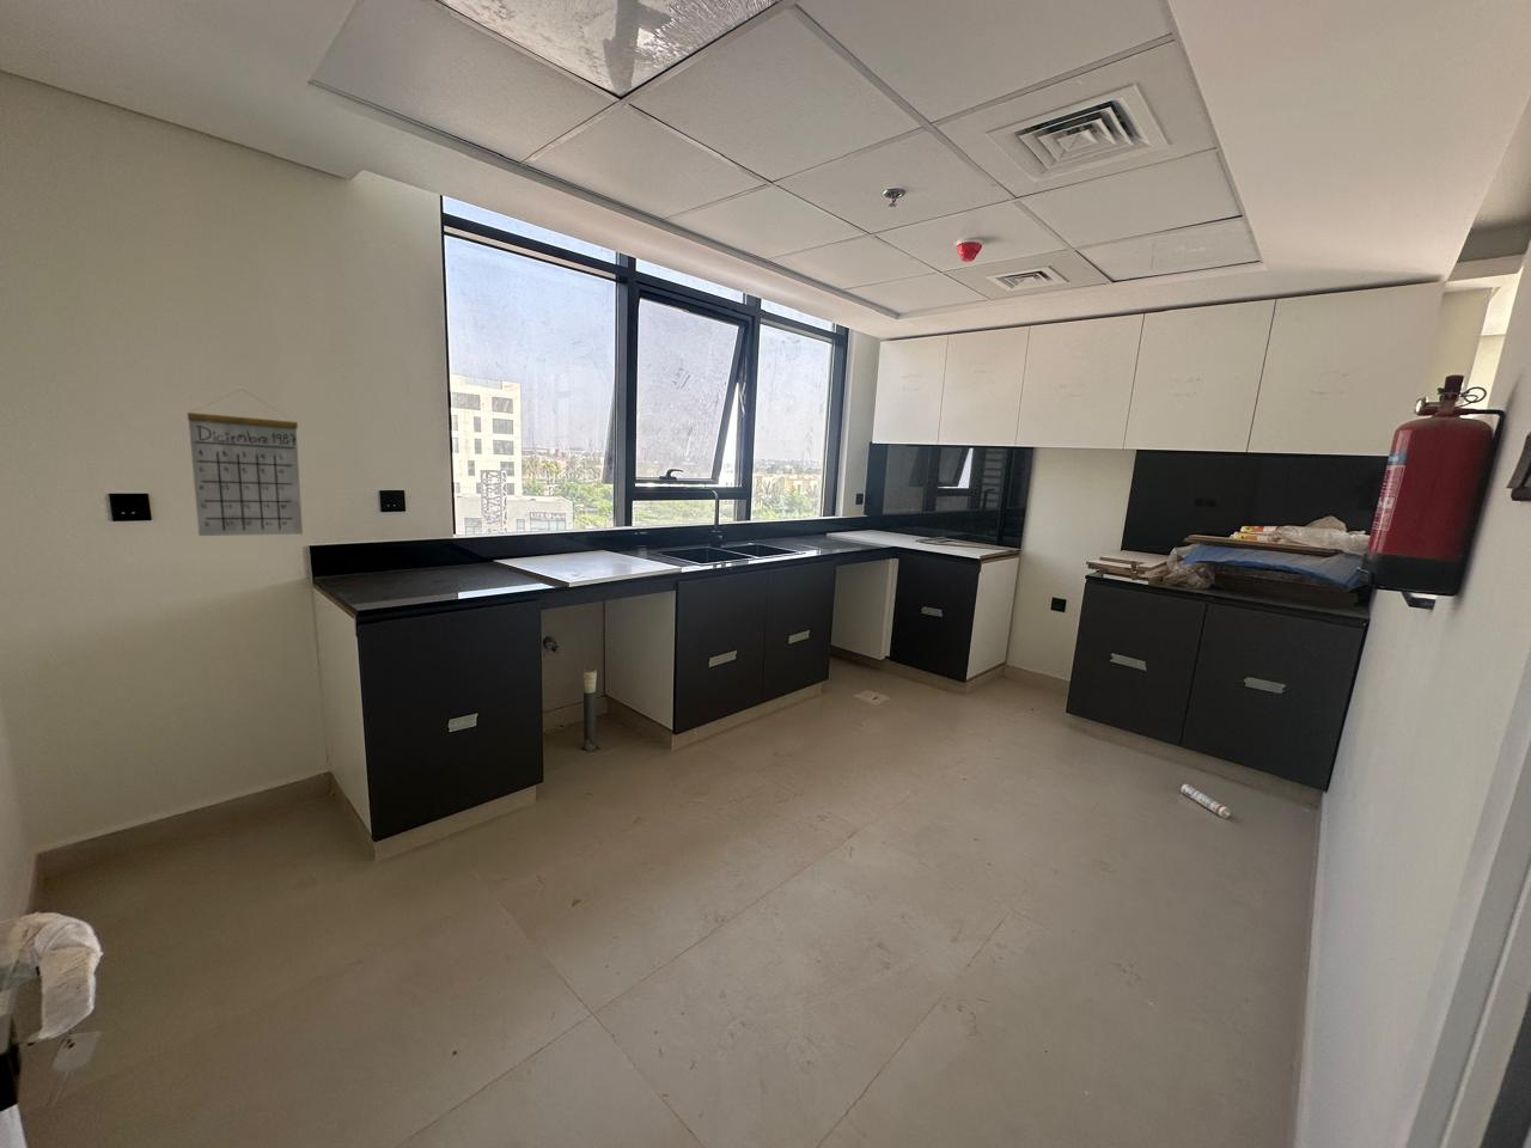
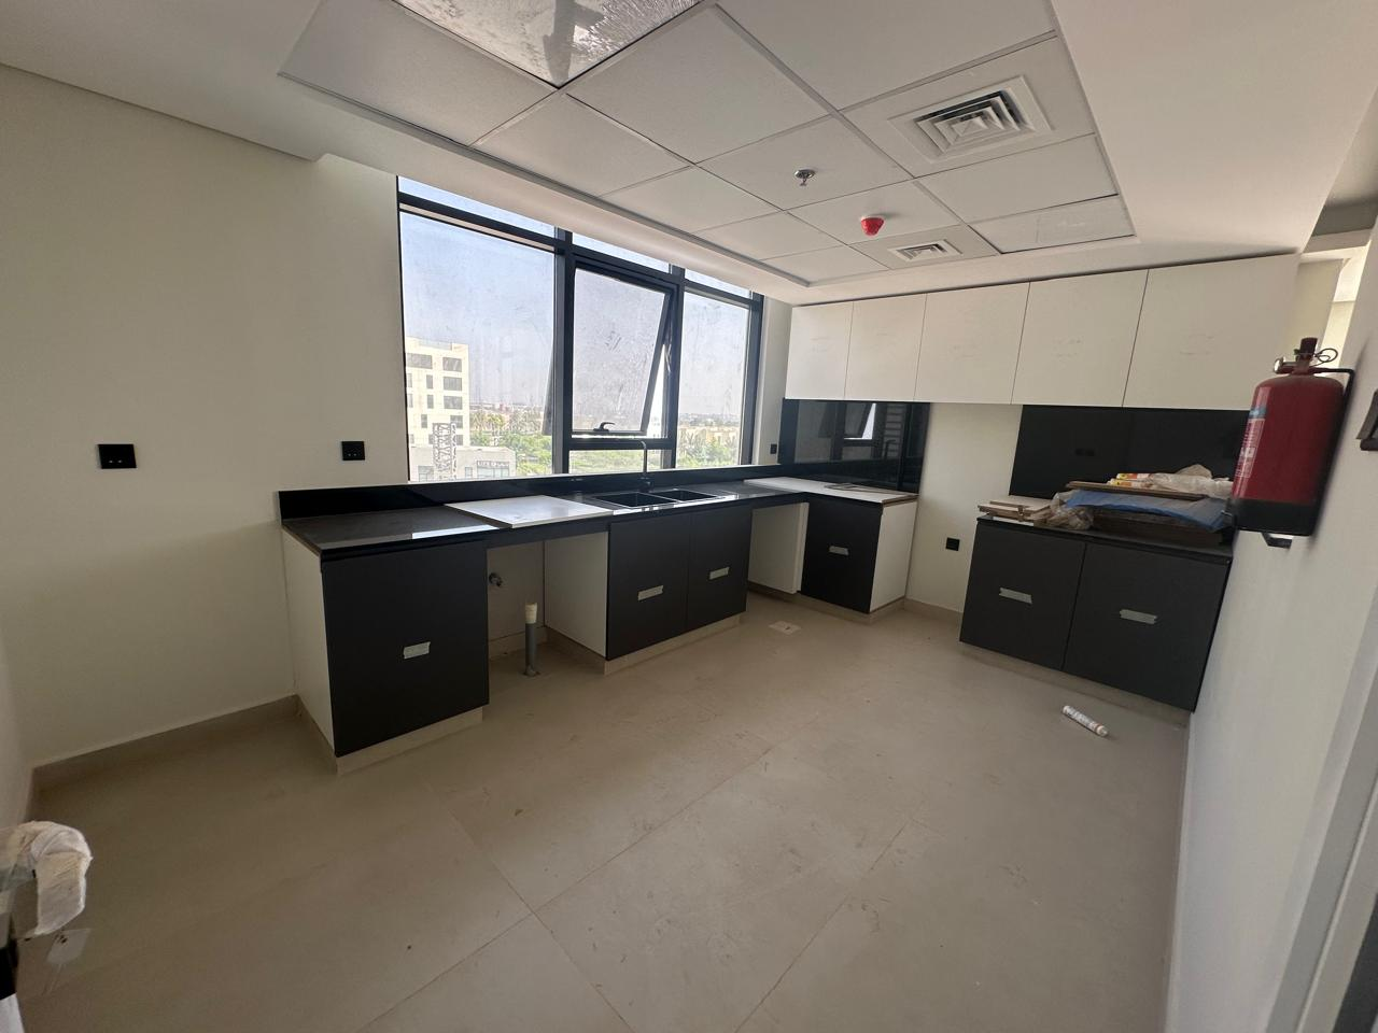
- calendar (247, 463)
